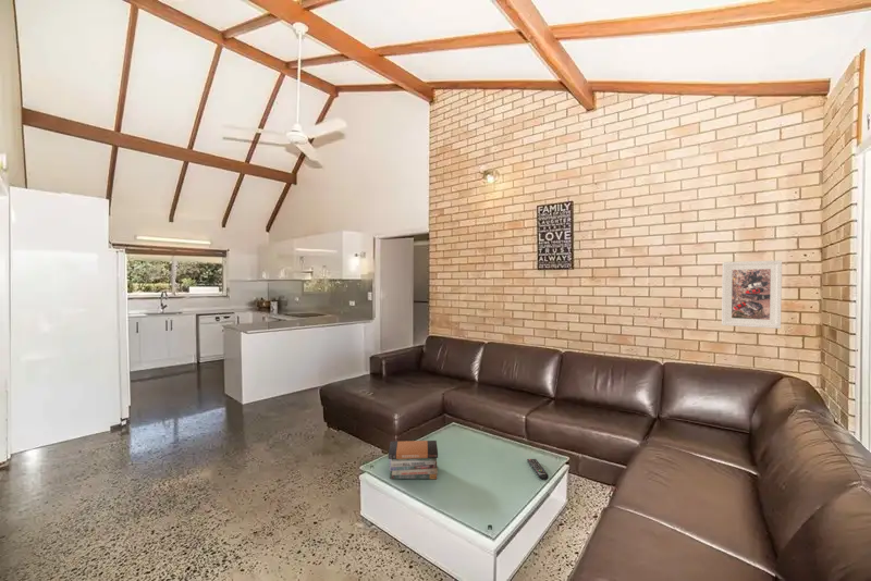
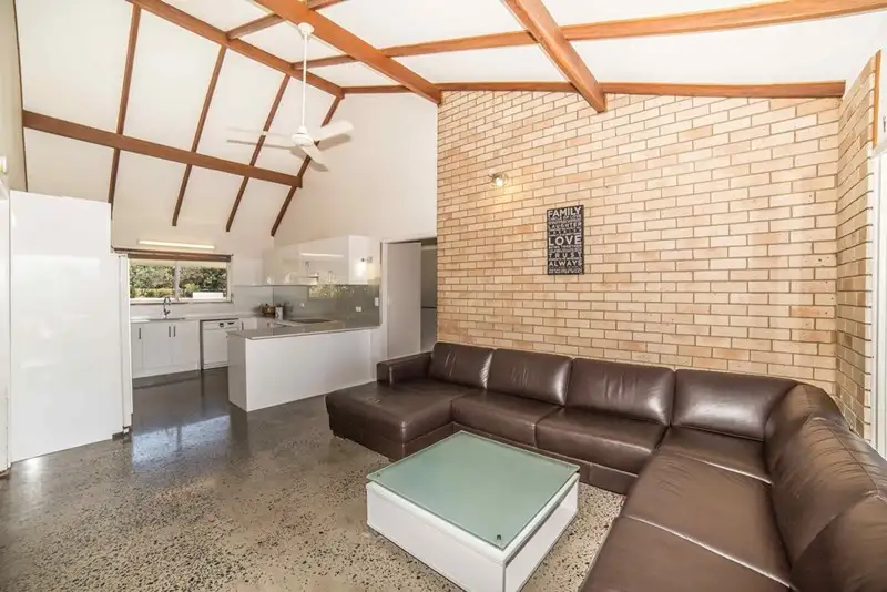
- remote control (537, 468)
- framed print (750, 294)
- book stack (413, 459)
